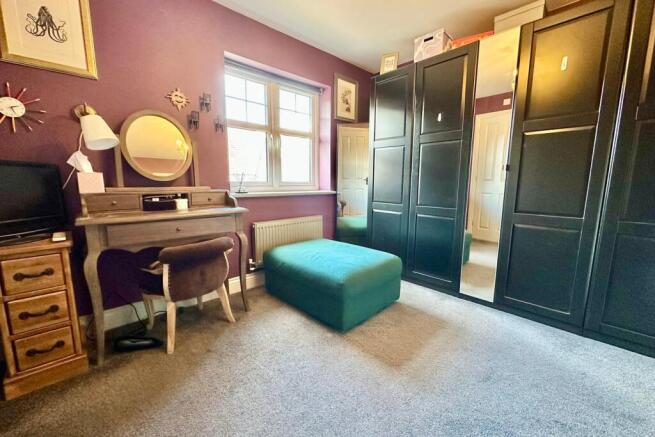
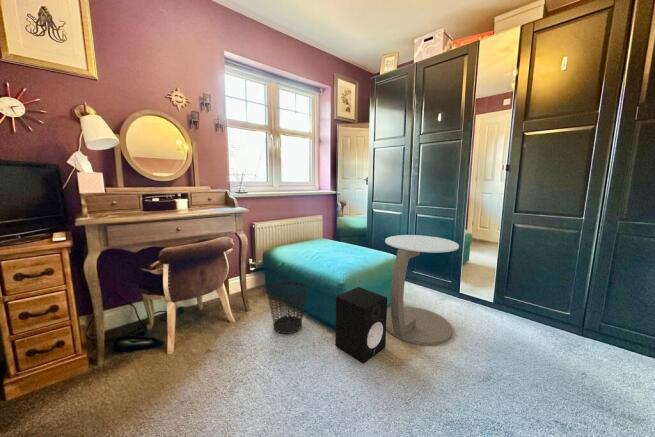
+ speaker (361, 322)
+ side table (404, 283)
+ wastebasket (287, 308)
